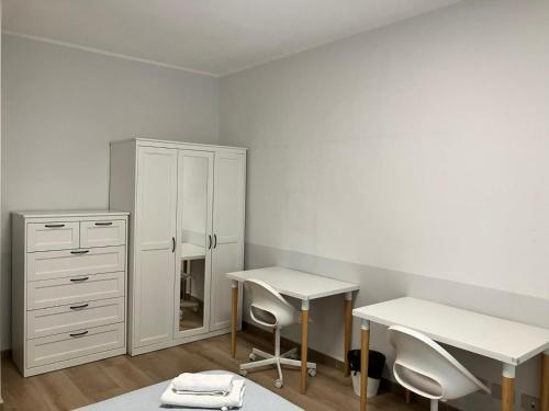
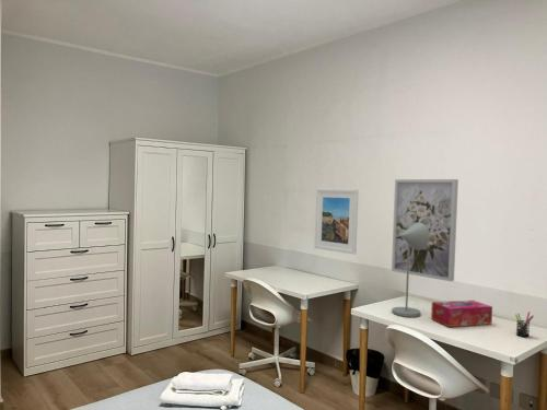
+ desk lamp (408, 268)
+ pen holder (523, 323)
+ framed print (335, 220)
+ tissue box (461, 313)
+ wall art (426, 225)
